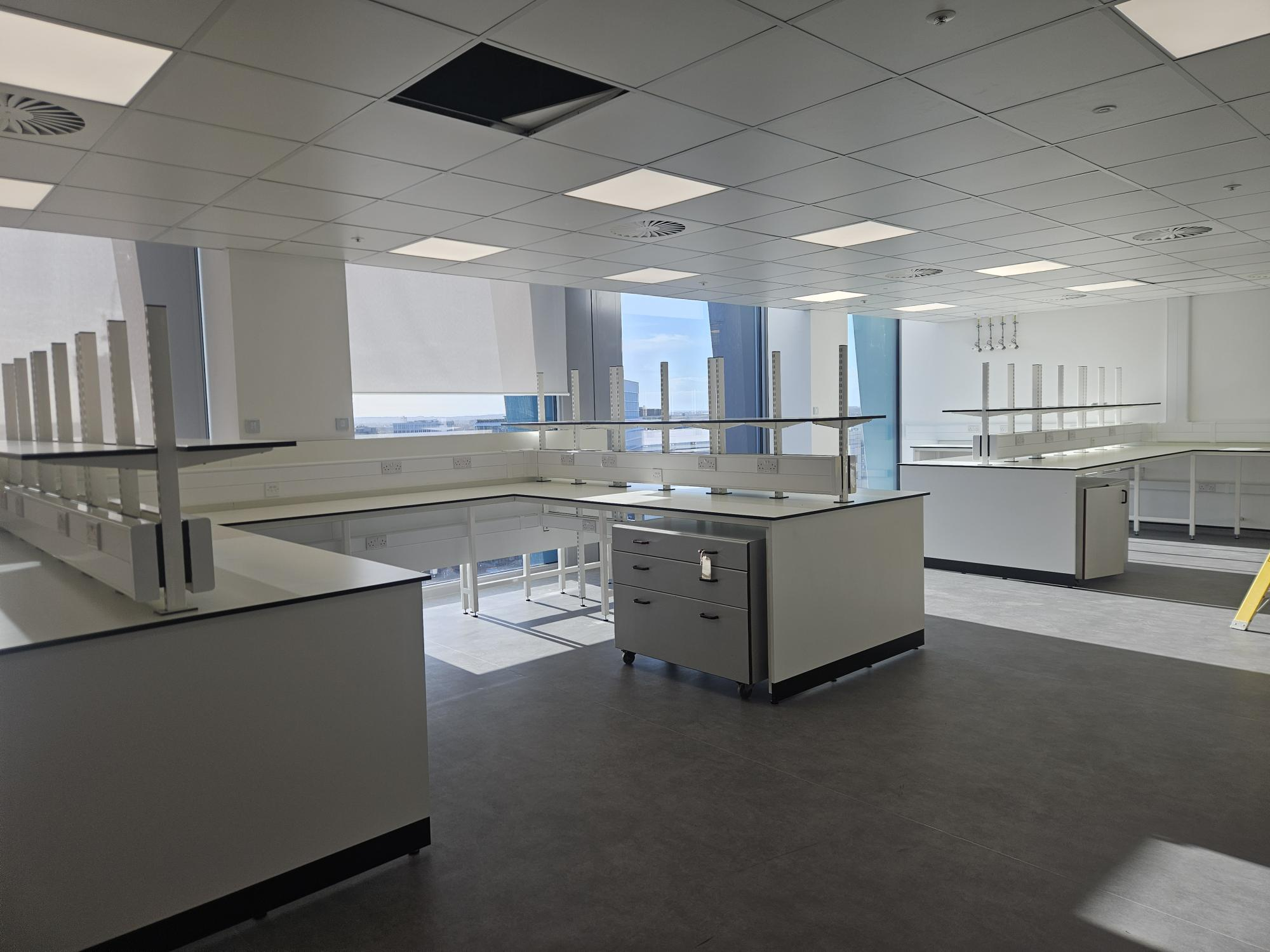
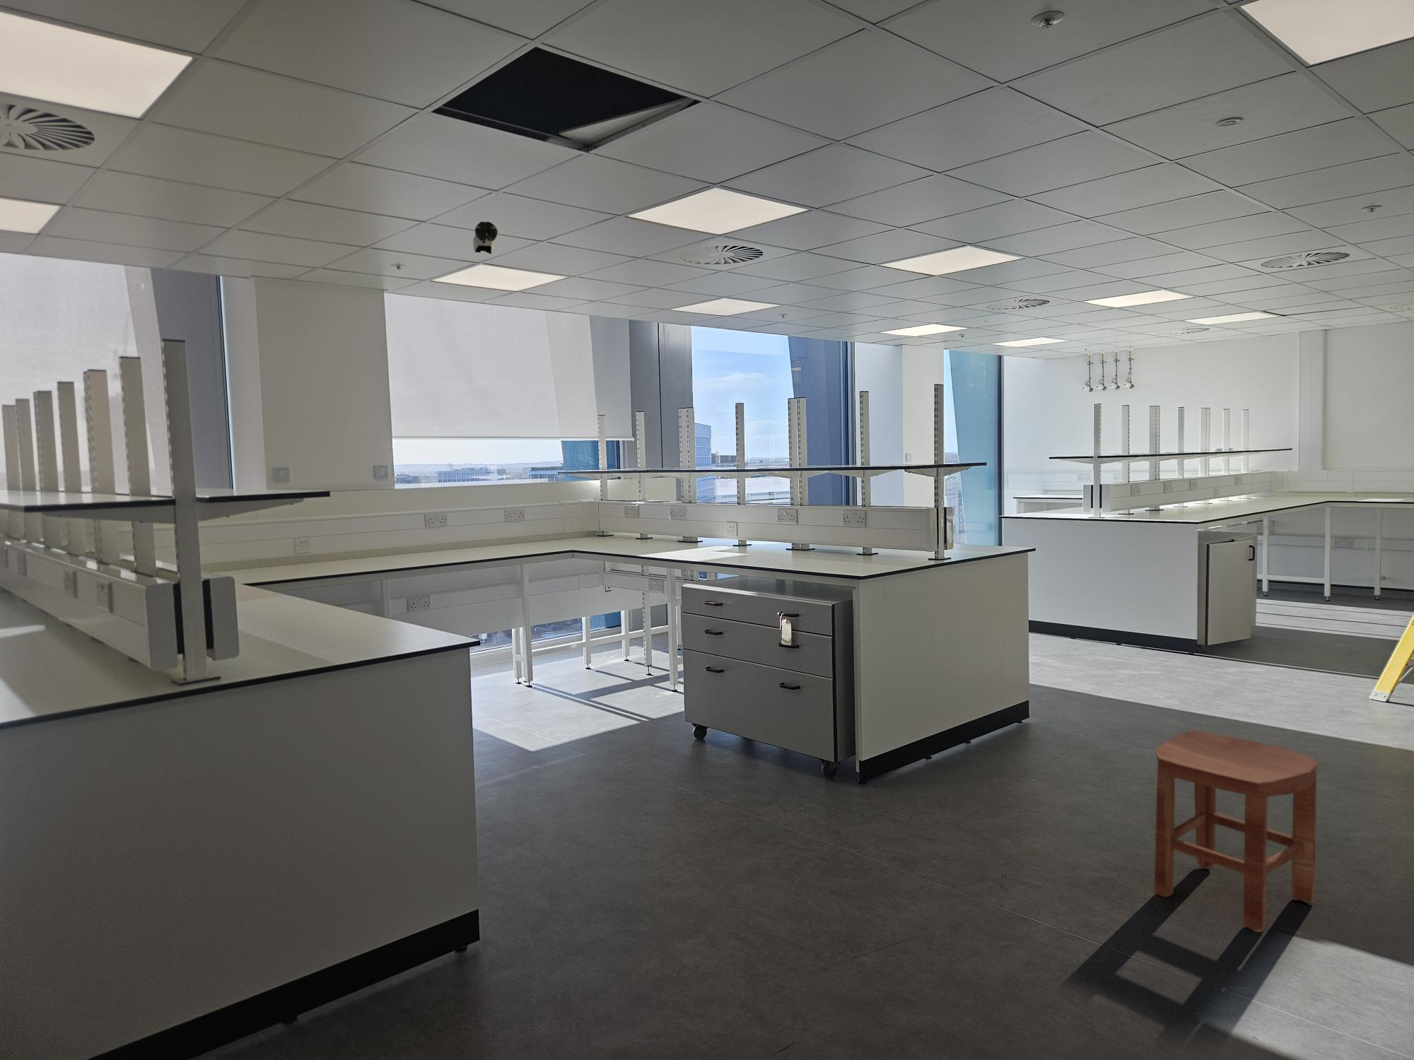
+ stool (1230, 824)
+ security camera (485, 237)
